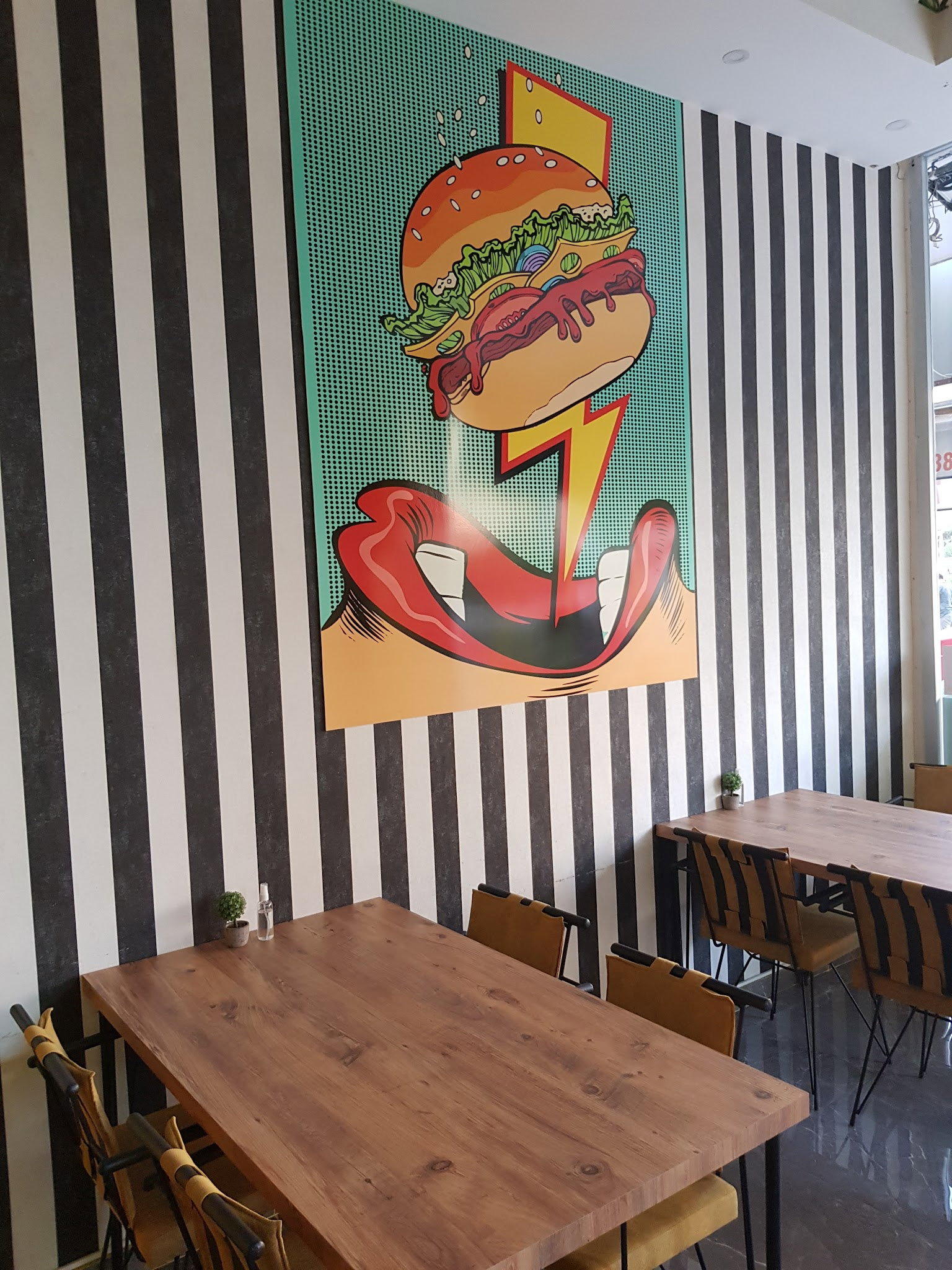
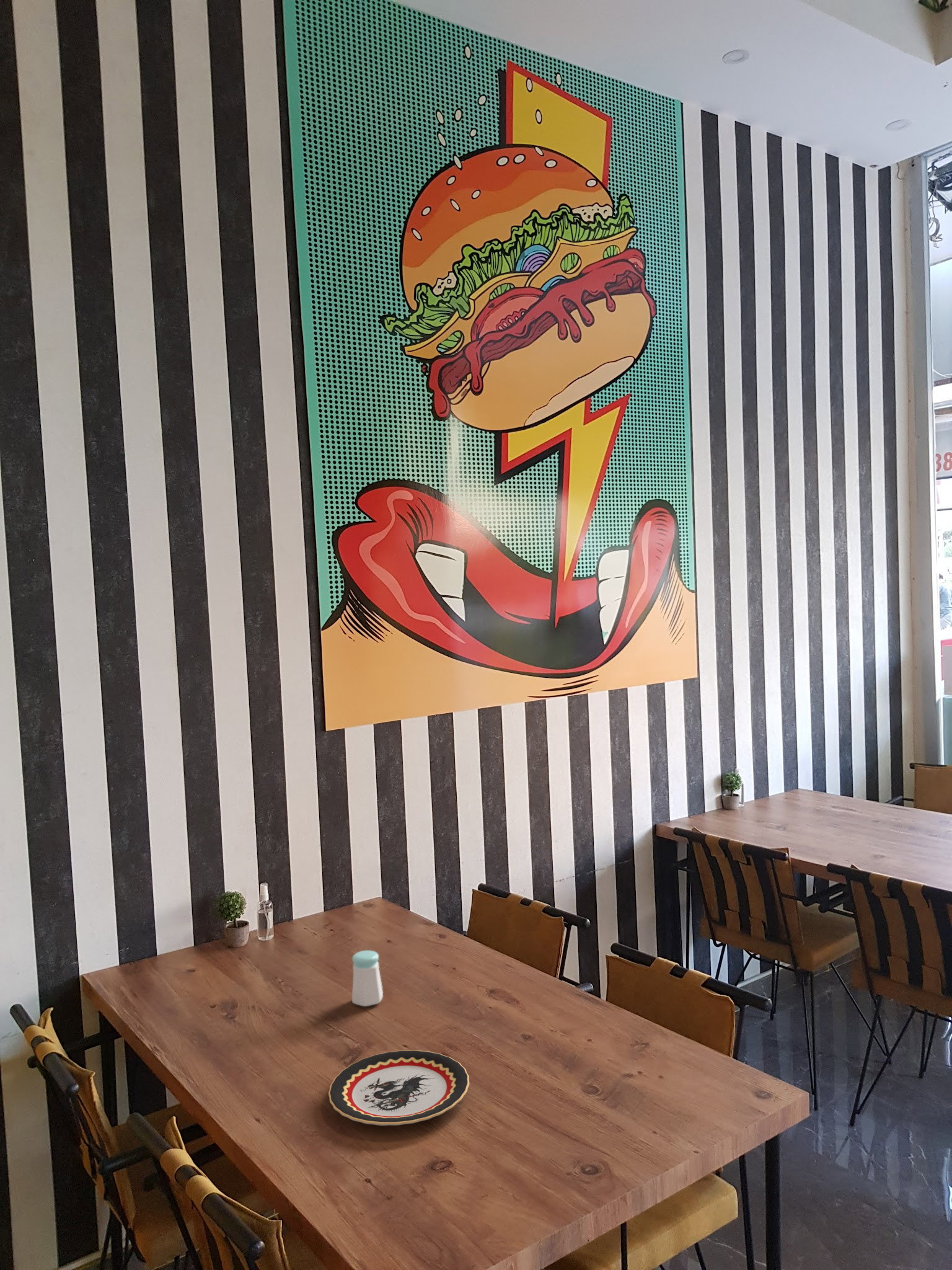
+ plate (399, 1090)
+ salt shaker (366, 977)
